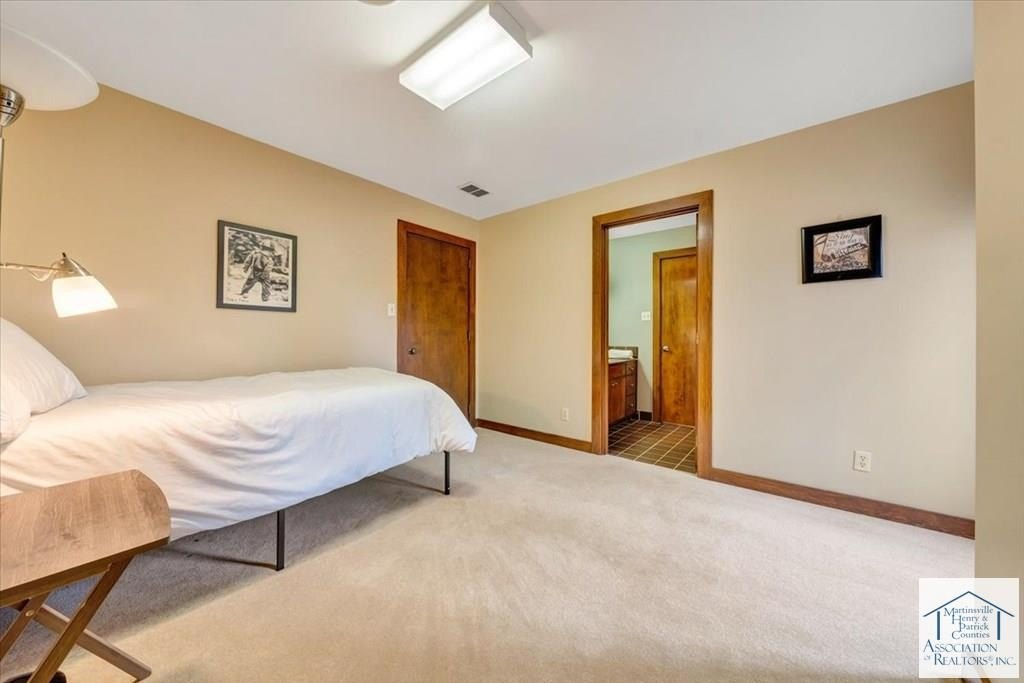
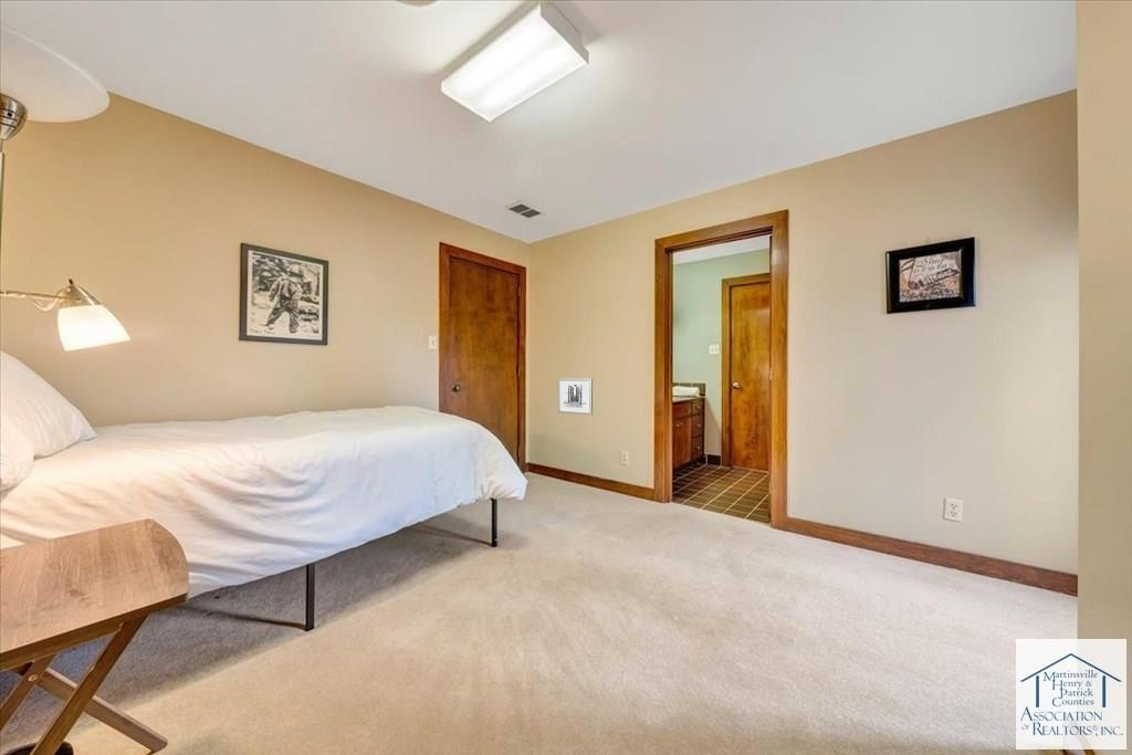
+ wall art (575, 396)
